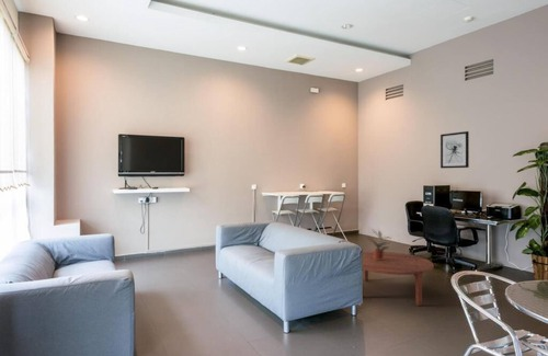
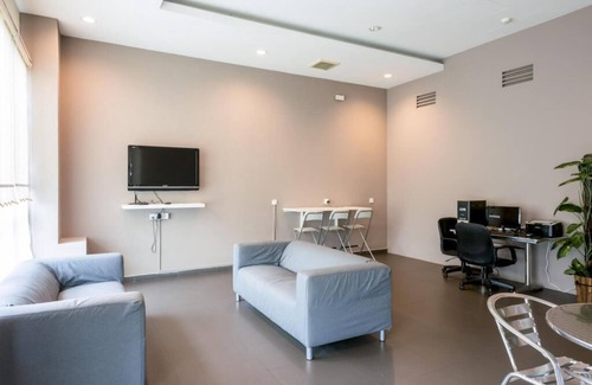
- coffee table (389, 273)
- wall art (454, 150)
- potted plant (380, 244)
